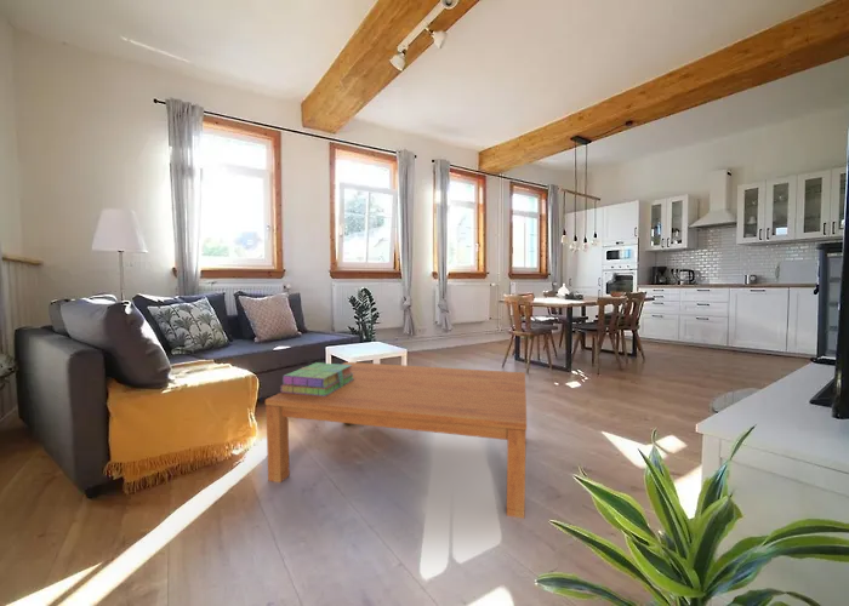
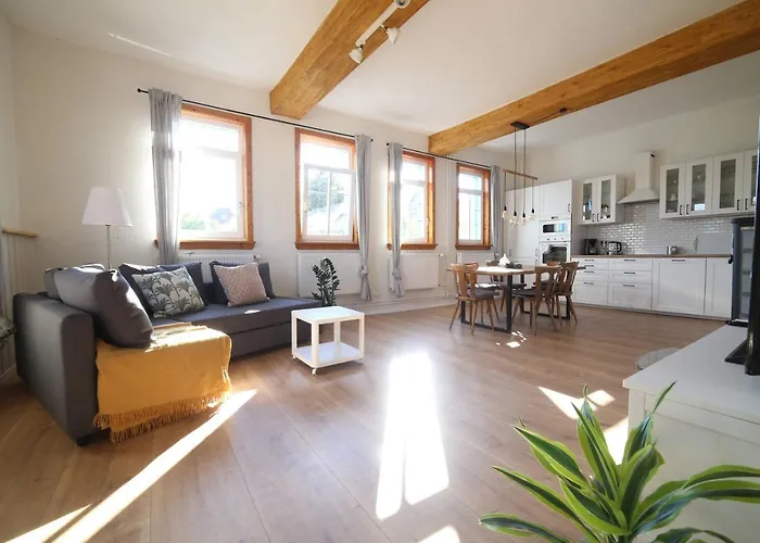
- stack of books (319, 377)
- coffee table (411, 419)
